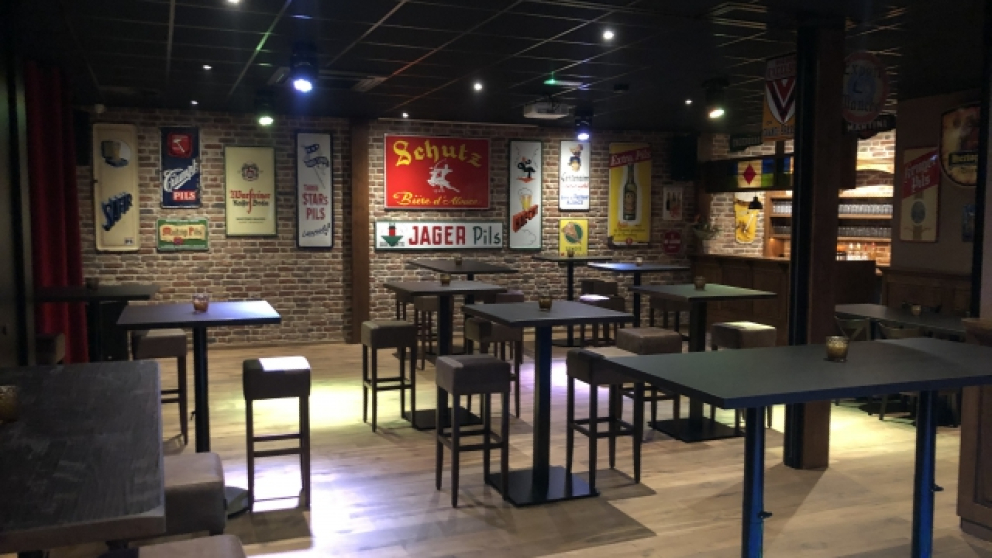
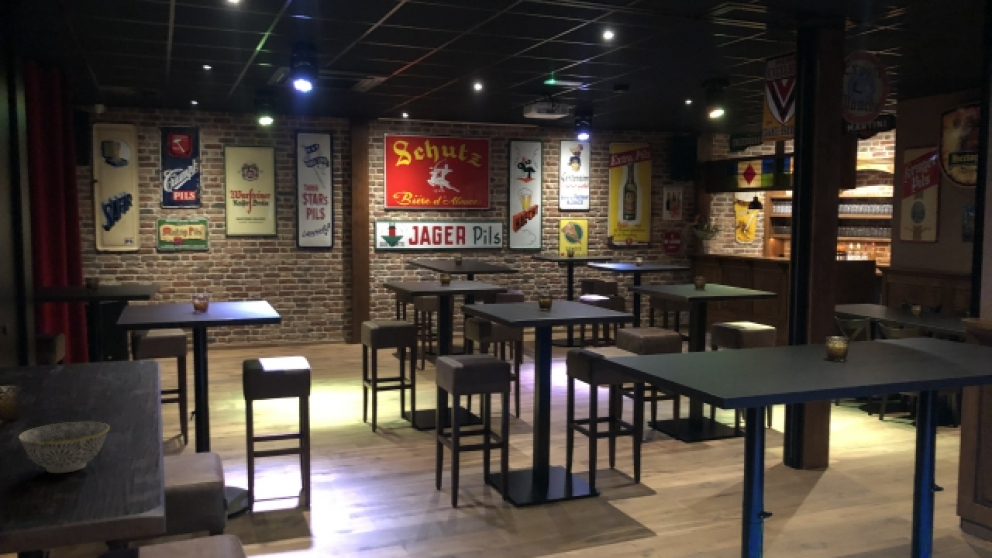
+ bowl (65, 449)
